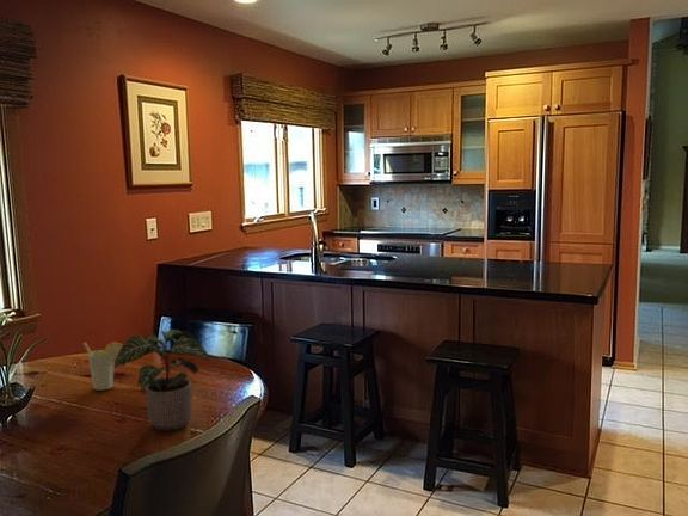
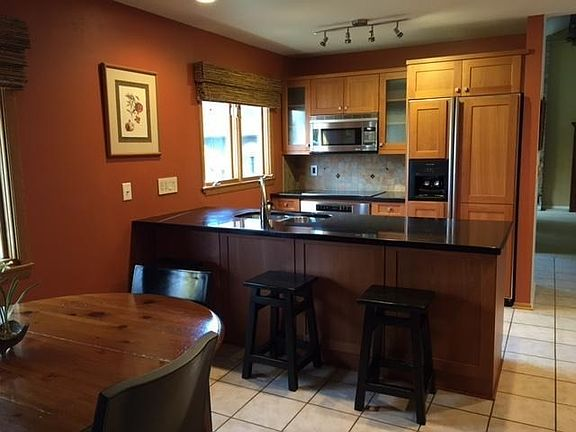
- cup (105, 363)
- potted plant (164, 377)
